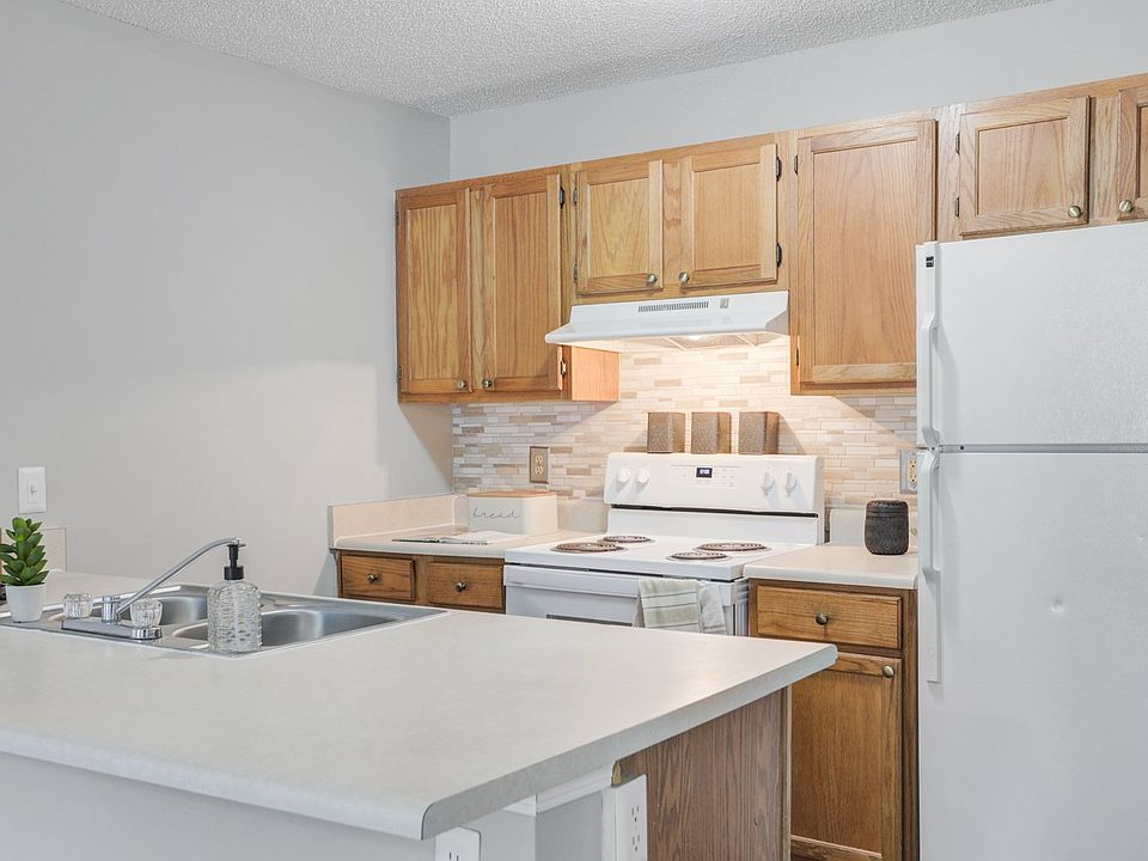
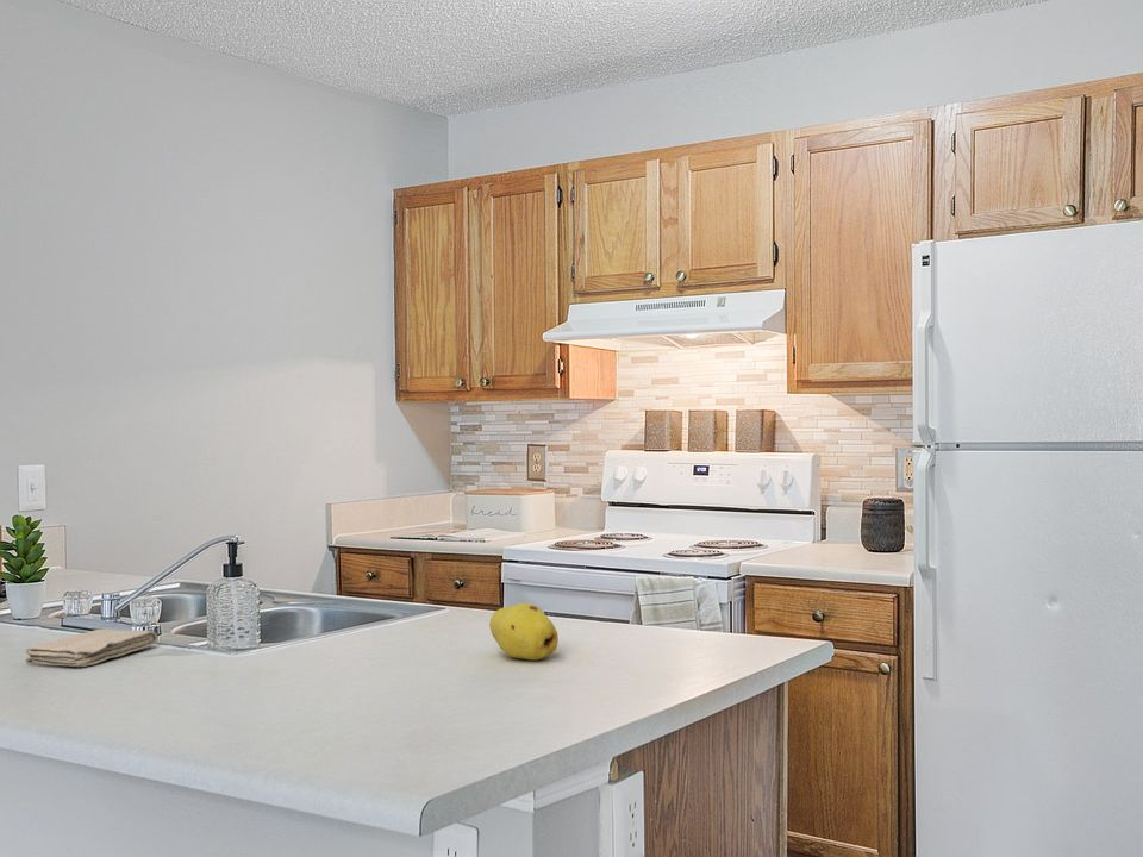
+ washcloth (92, 645)
+ fruit (521, 630)
